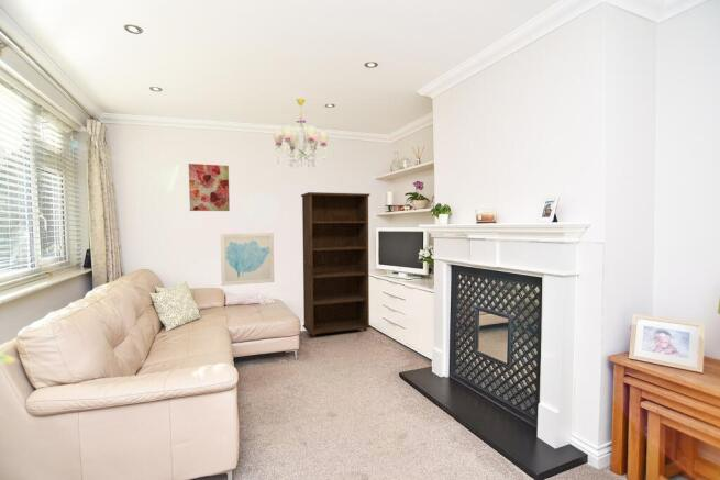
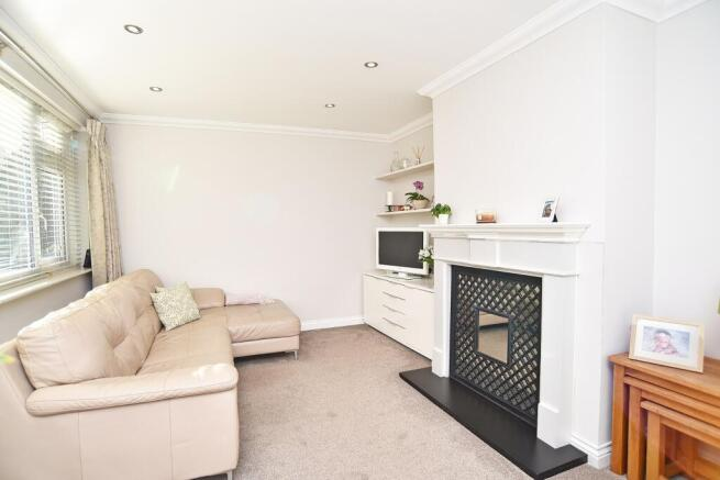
- bookcase (335, 263)
- wall art (209, 188)
- wall art (247, 258)
- chandelier (300, 133)
